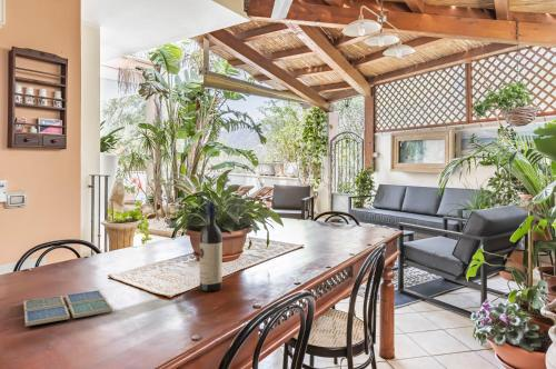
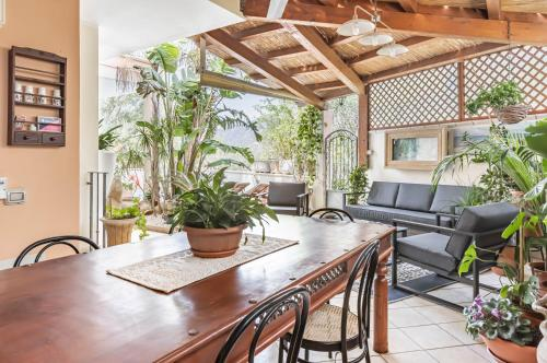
- drink coaster (66, 307)
- wine bottle (210, 245)
